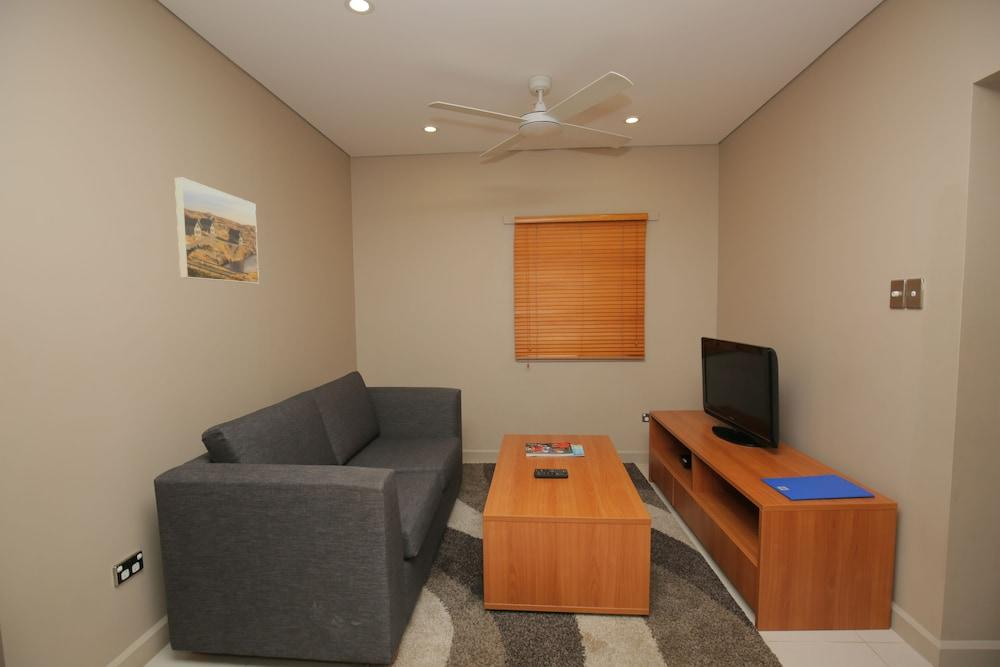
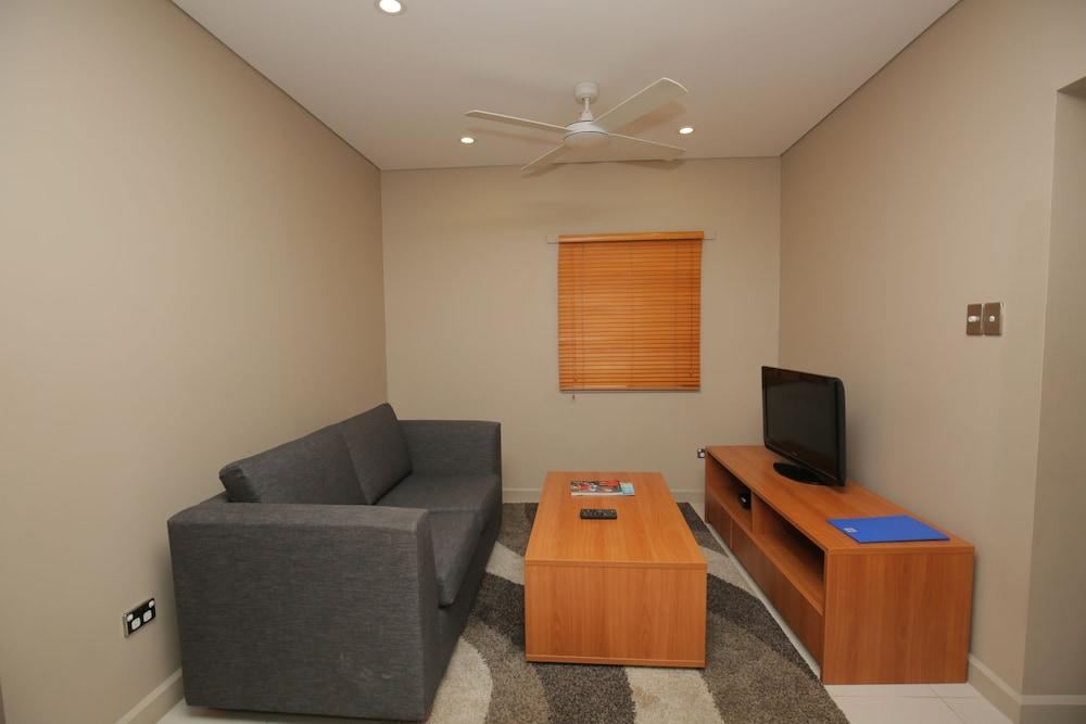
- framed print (221, 236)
